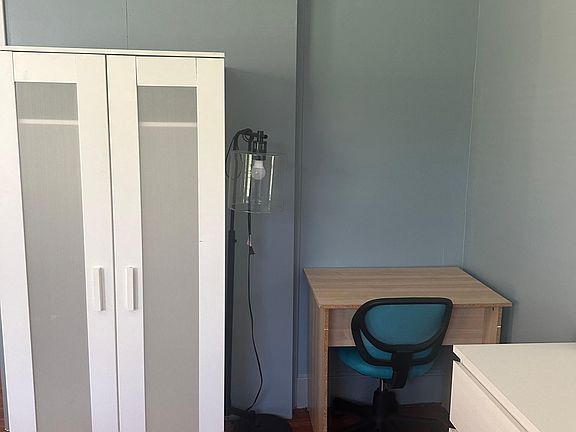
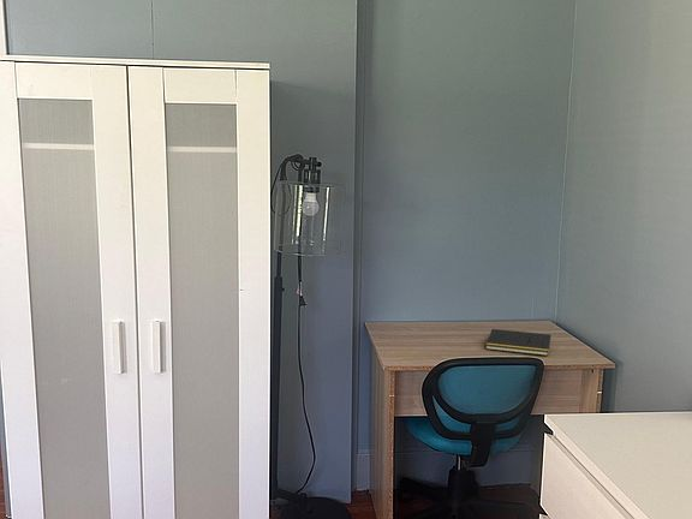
+ notepad (518, 341)
